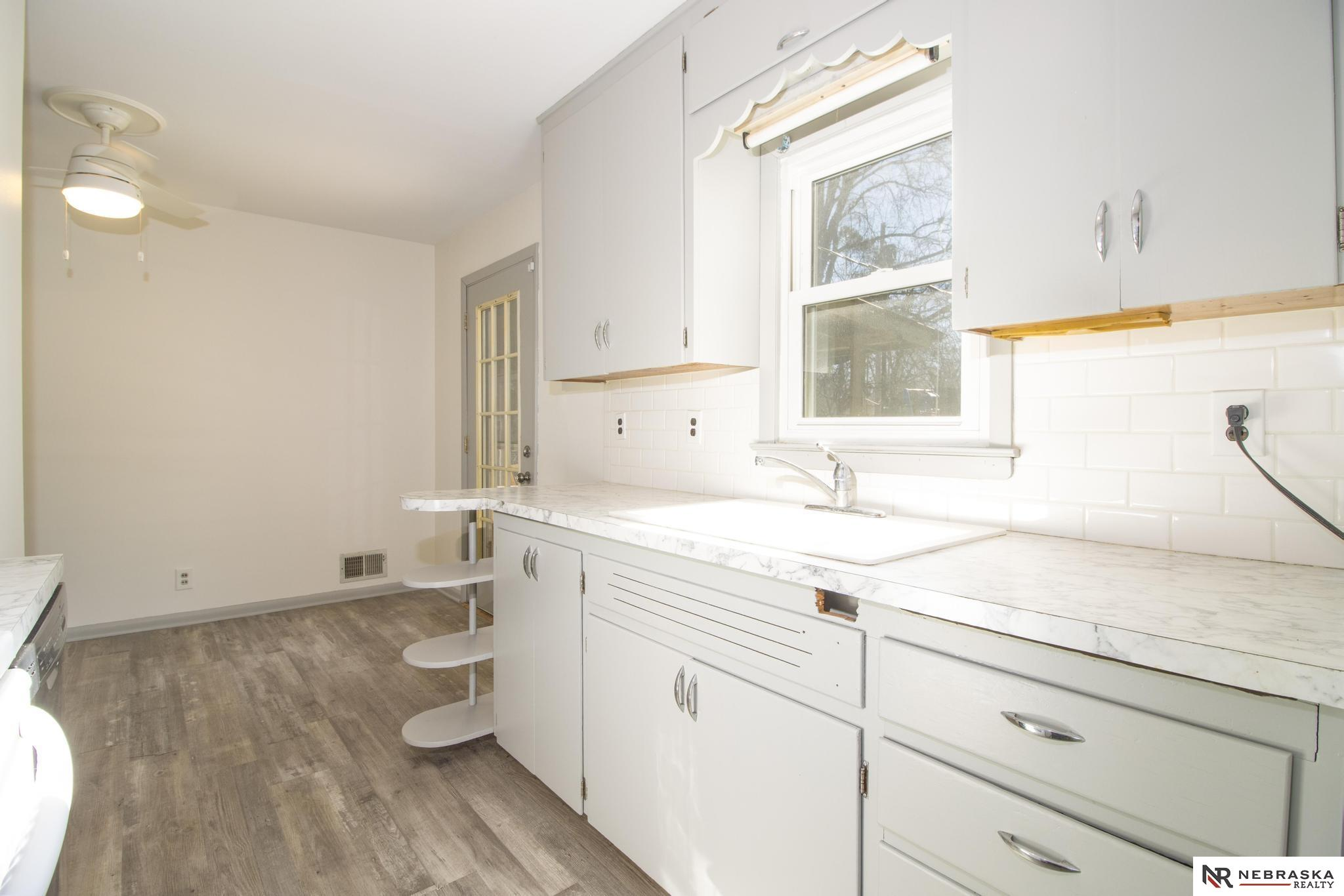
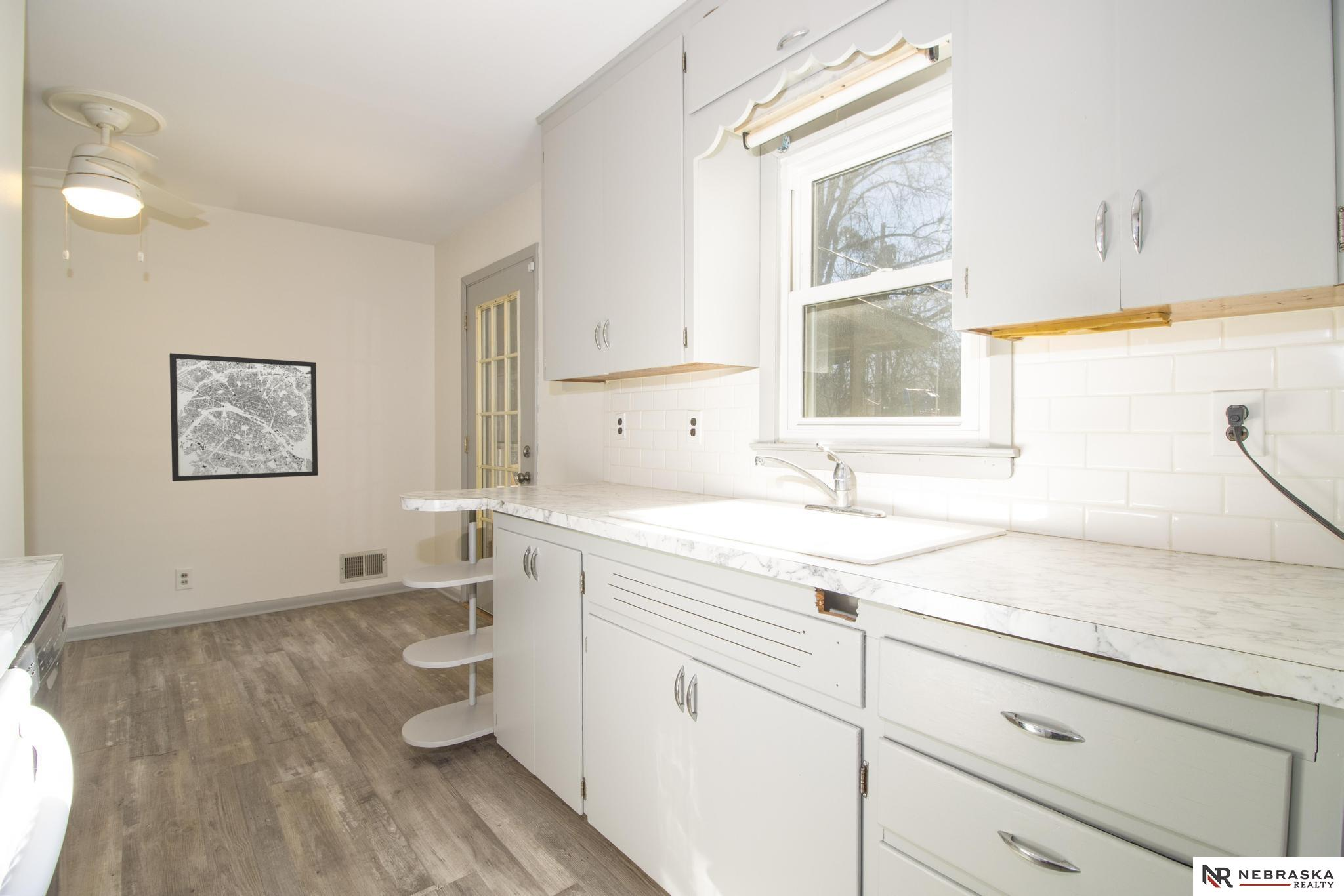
+ wall art (248, 418)
